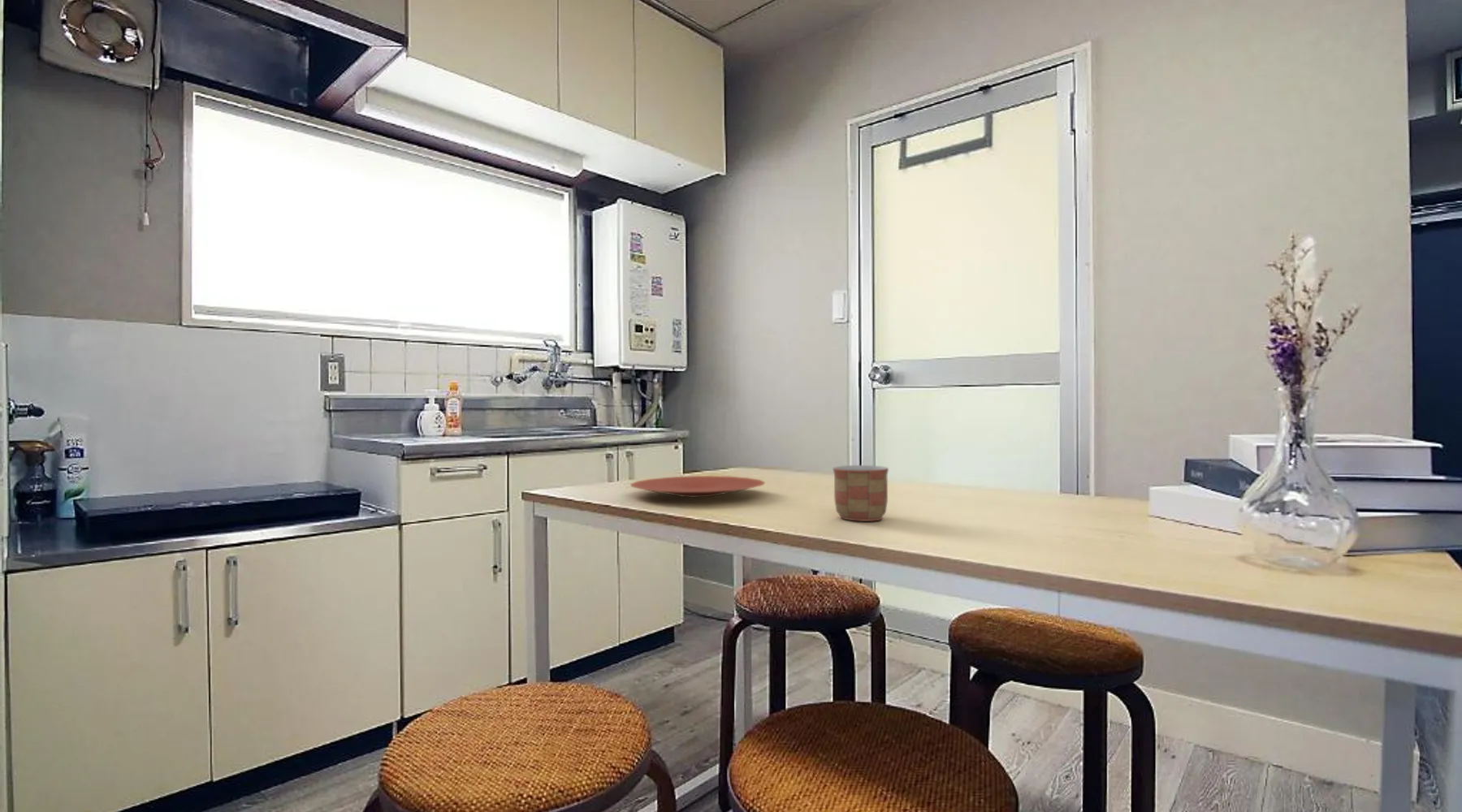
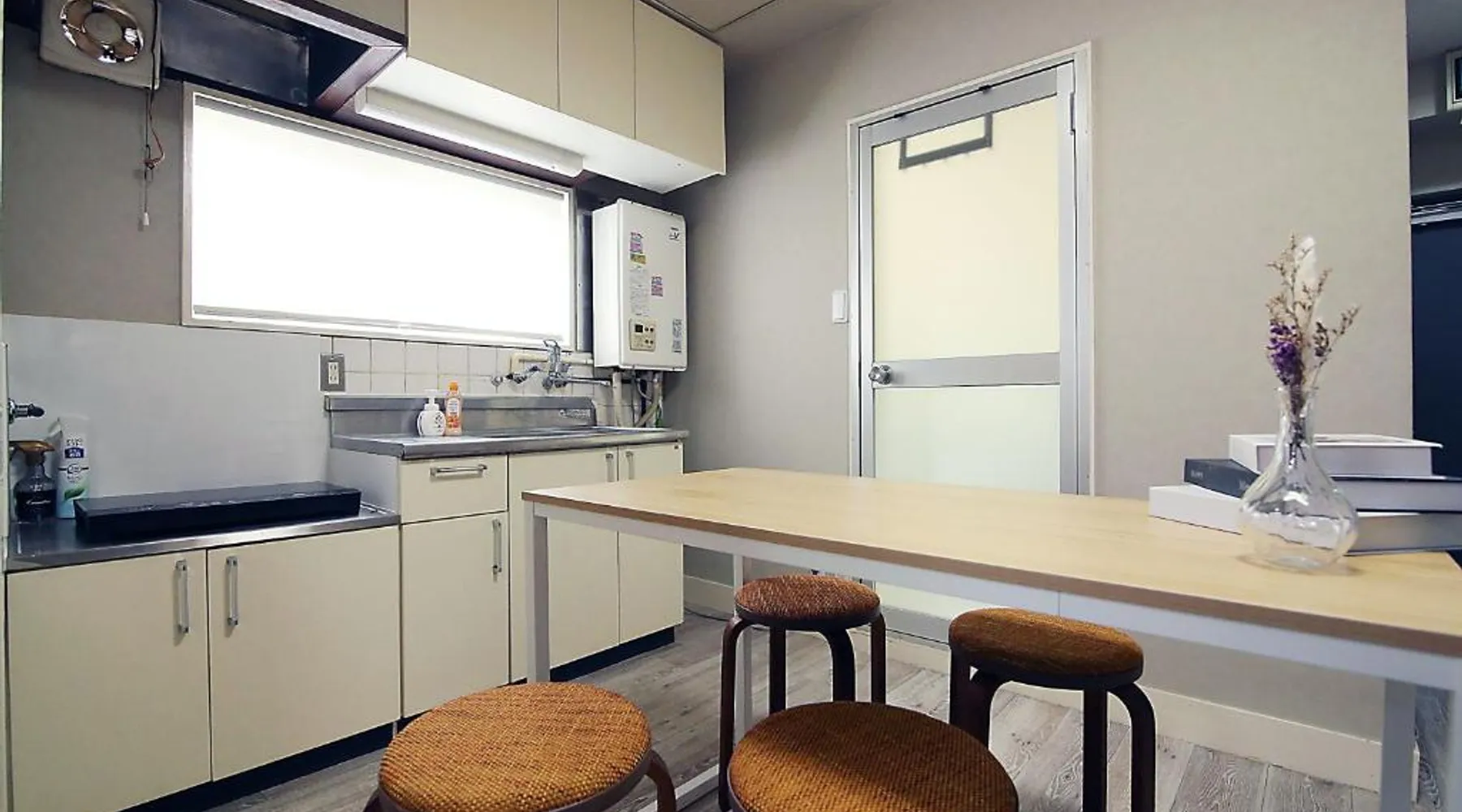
- plate (698, 488)
- mug (865, 491)
